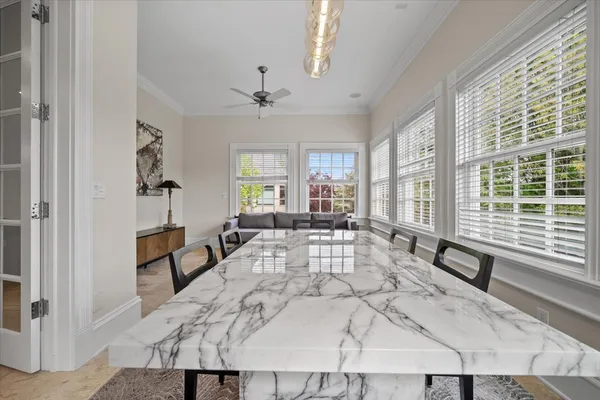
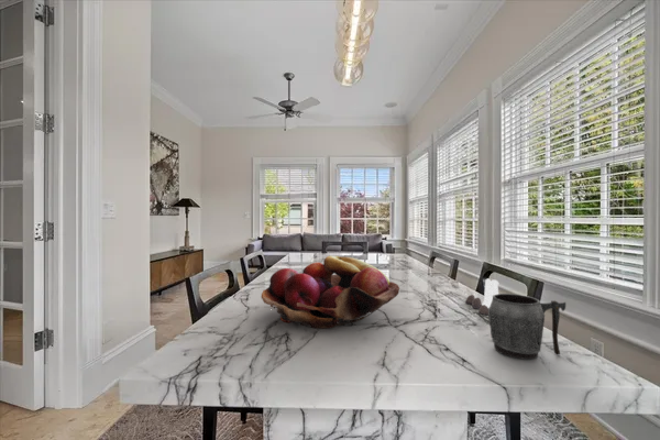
+ salt and pepper shaker set (485, 293)
+ fruit basket (332, 285)
+ mug (526, 324)
